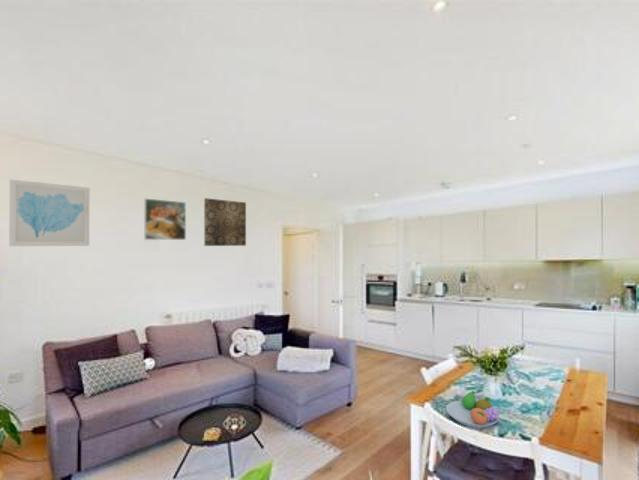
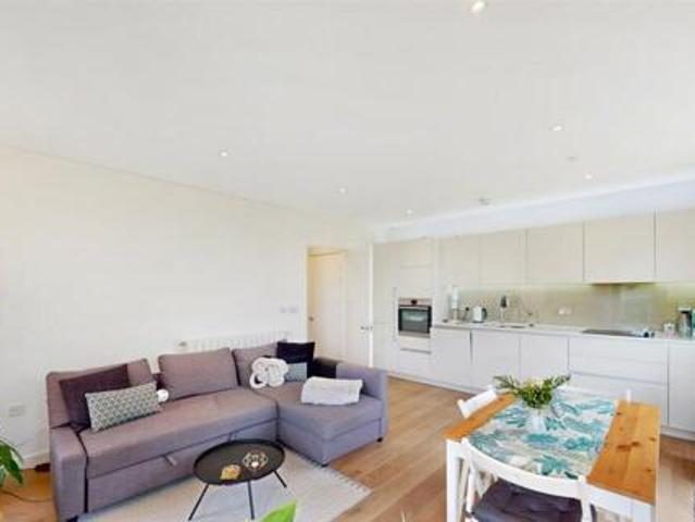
- wall art (226, 223)
- fruit bowl (472, 406)
- wall art (52, 214)
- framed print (165, 220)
